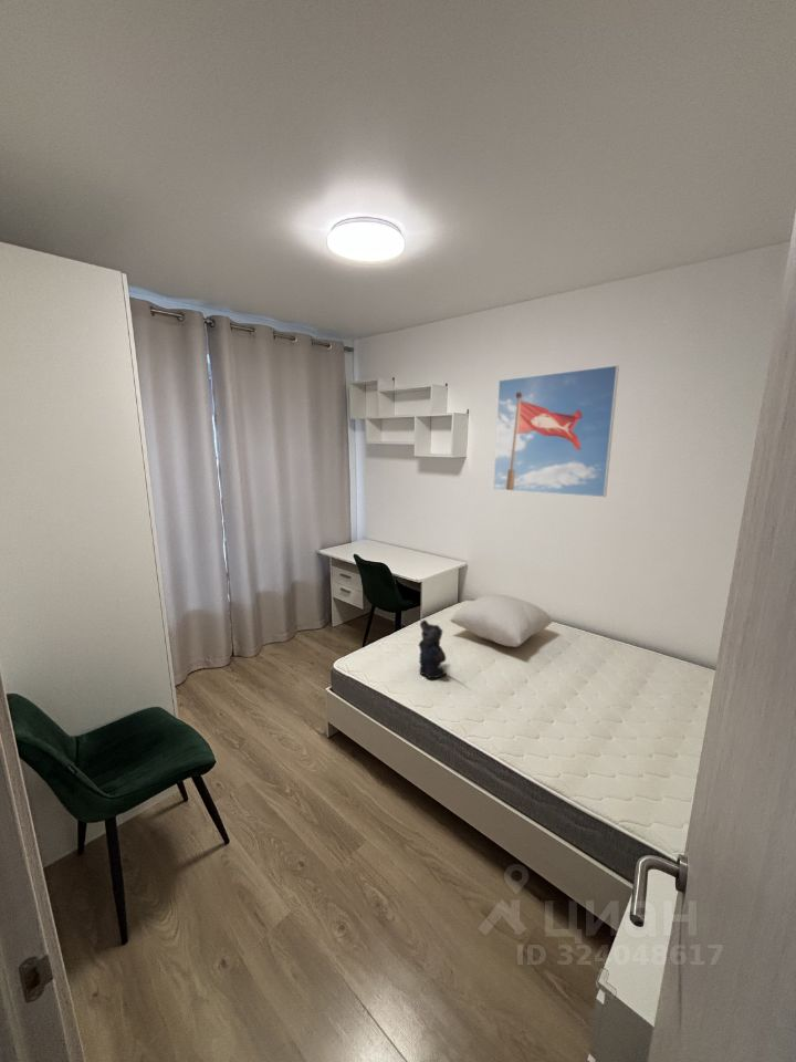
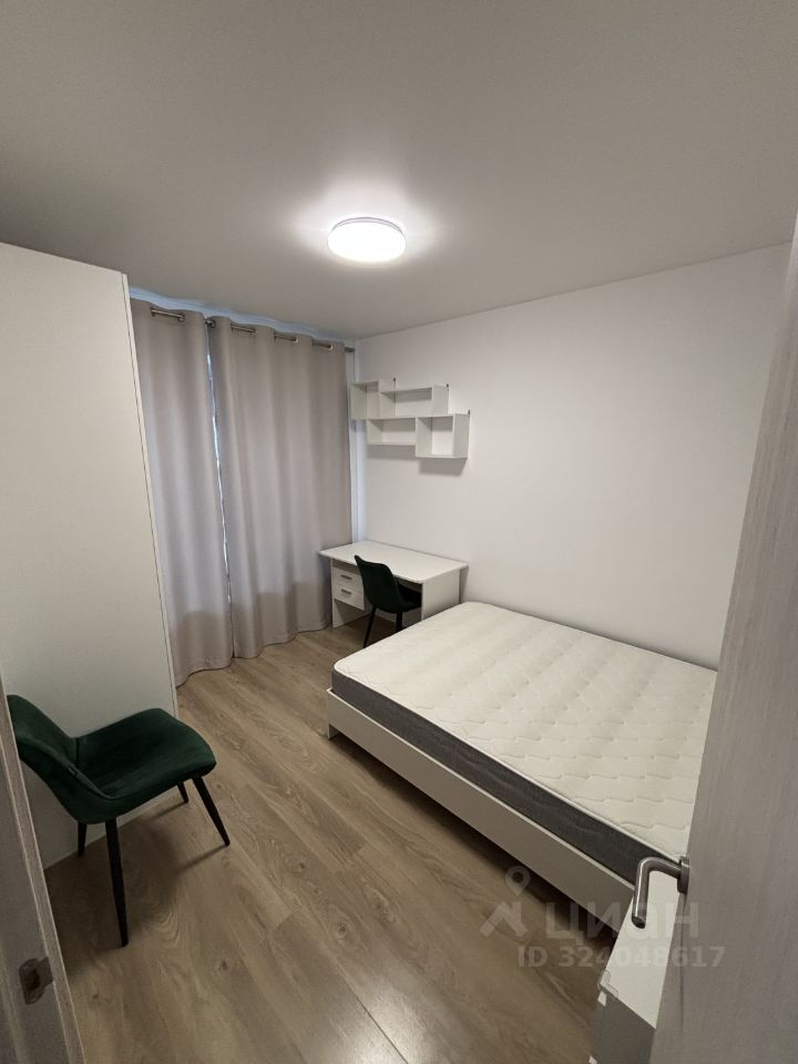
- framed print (548, 435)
- pillow (502, 617)
- bear (433, 647)
